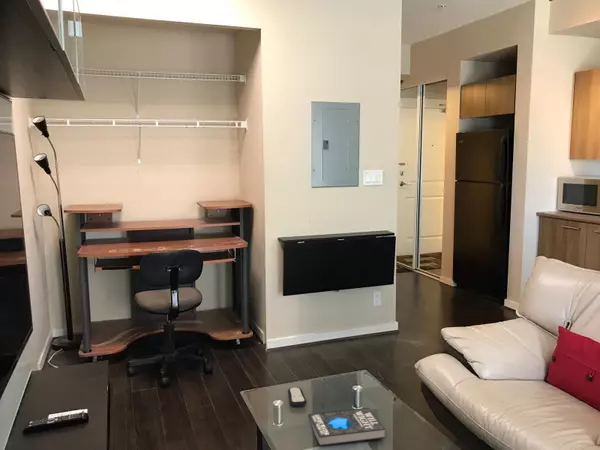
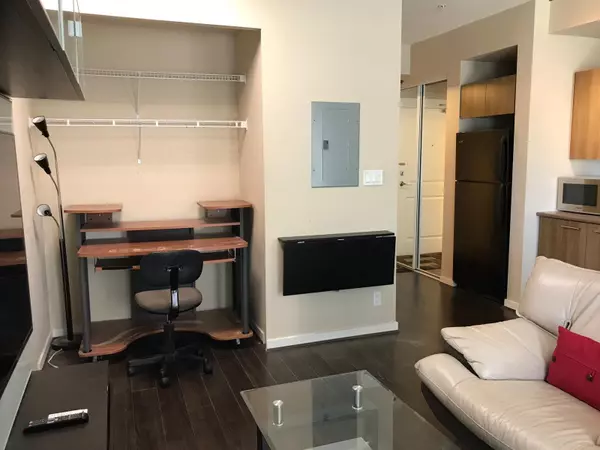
- remote control (296, 396)
- book (345, 425)
